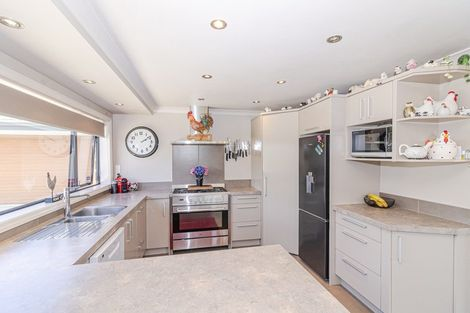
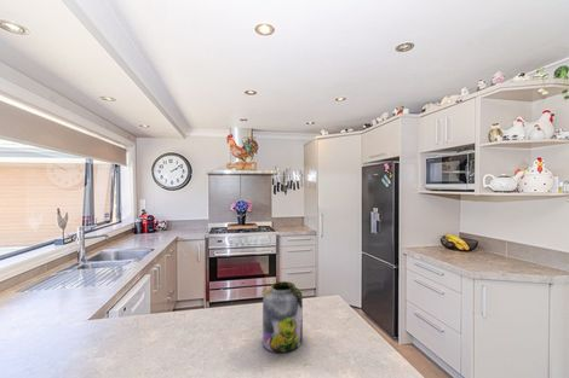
+ jar (282, 313)
